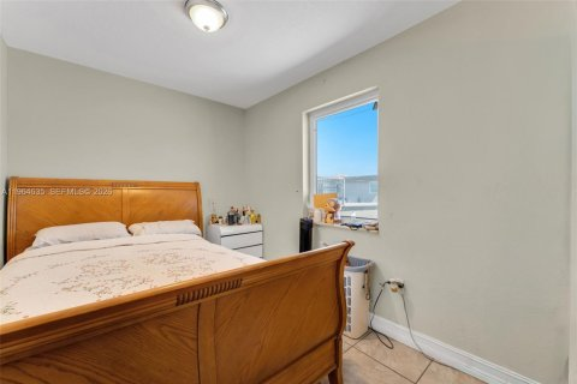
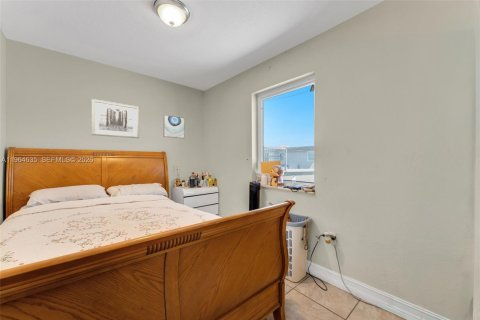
+ wall art (116, 120)
+ wall art (174, 127)
